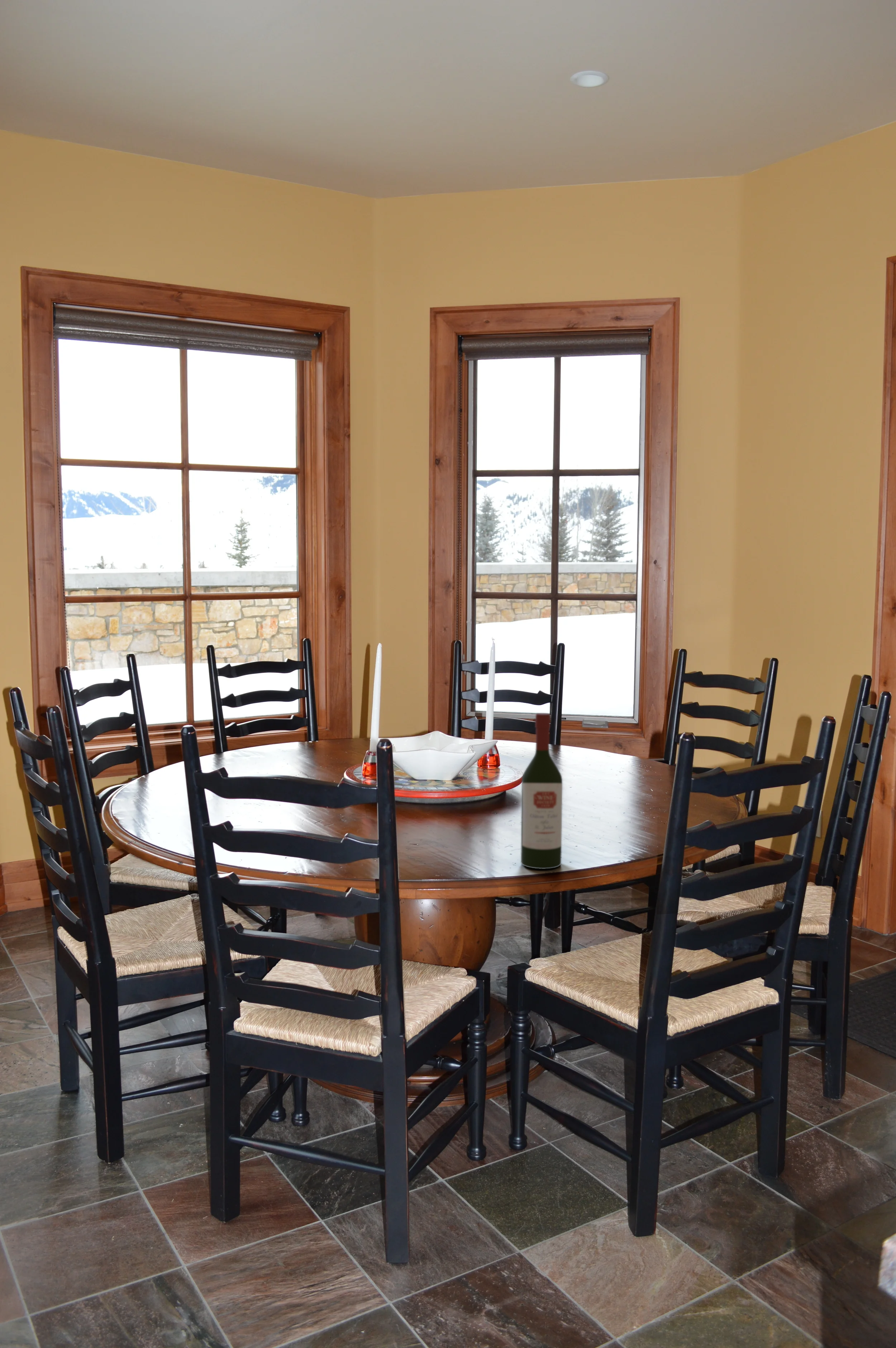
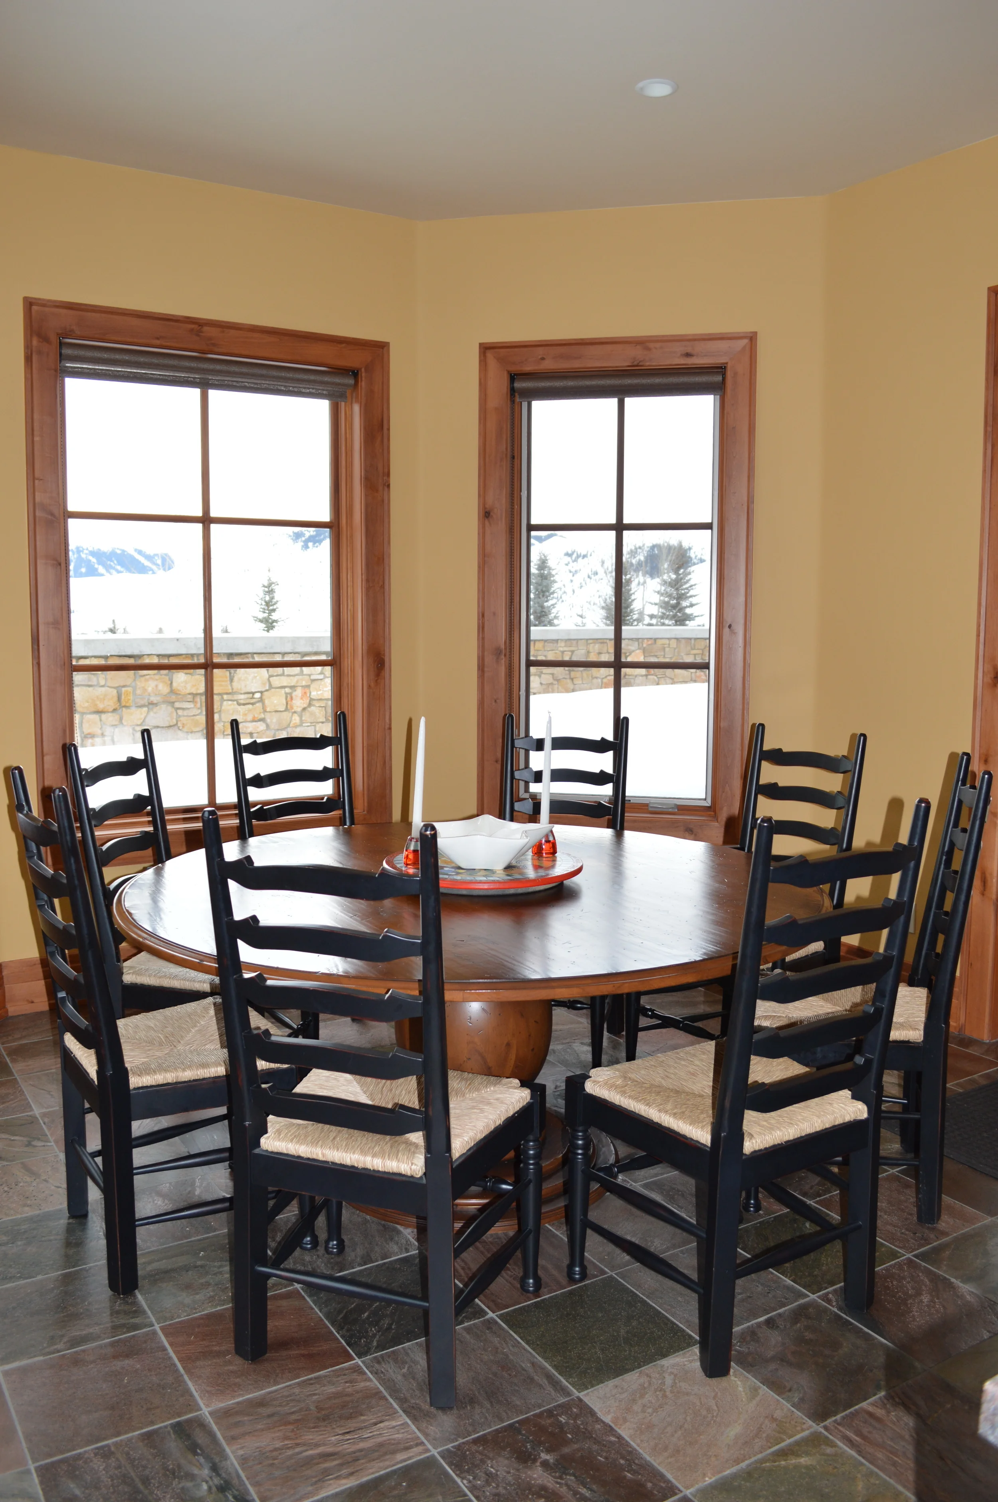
- wine bottle (542, 789)
